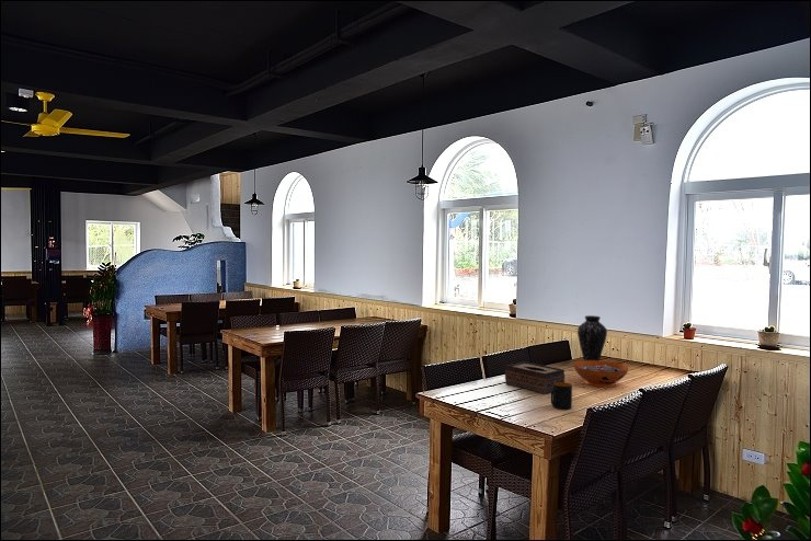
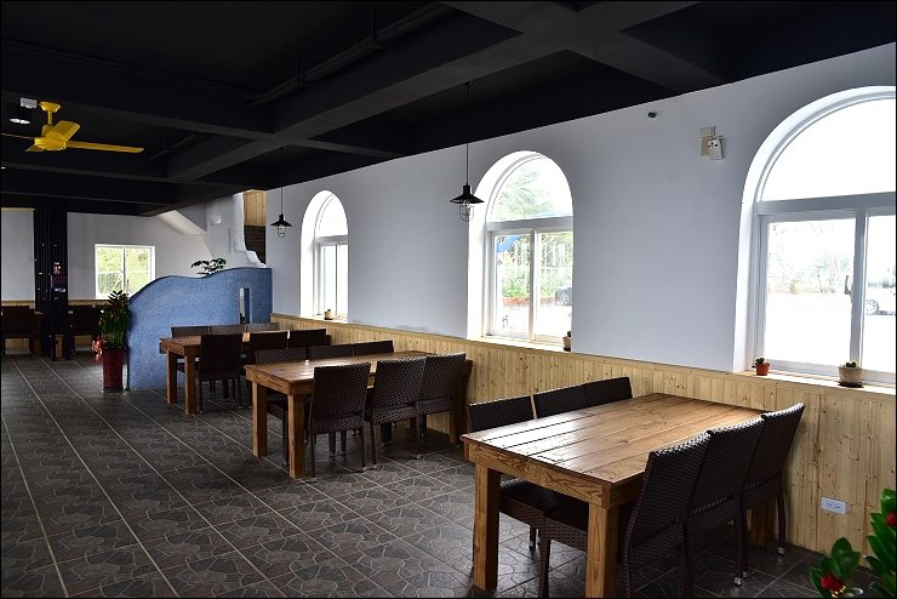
- mug (559, 395)
- vase (592, 341)
- tissue box (534, 377)
- decorative bowl (599, 373)
